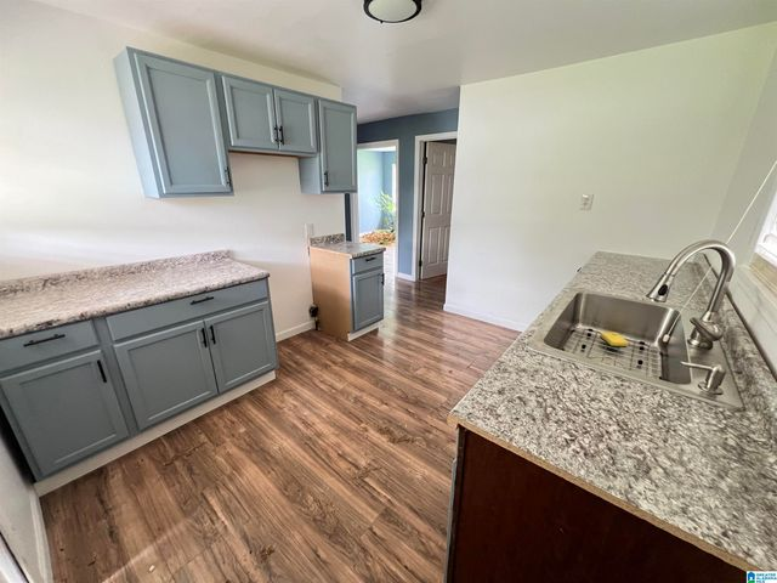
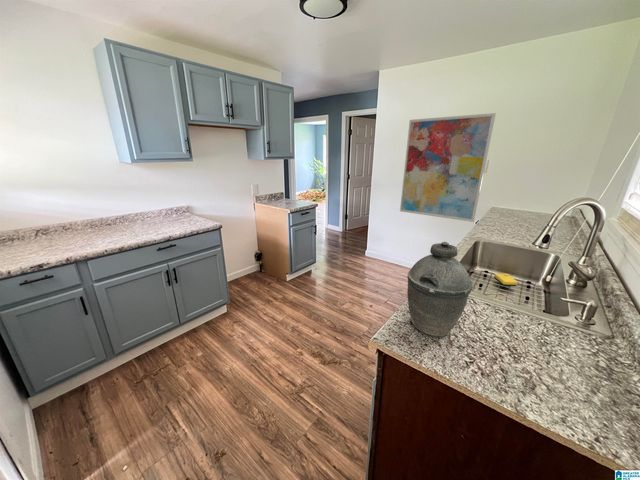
+ wall art (441, 169)
+ kettle (437, 286)
